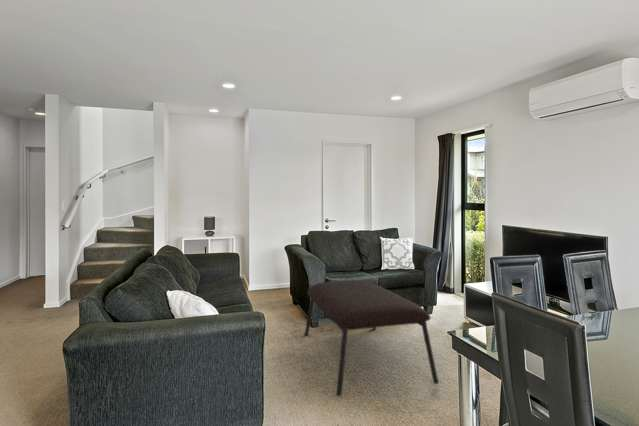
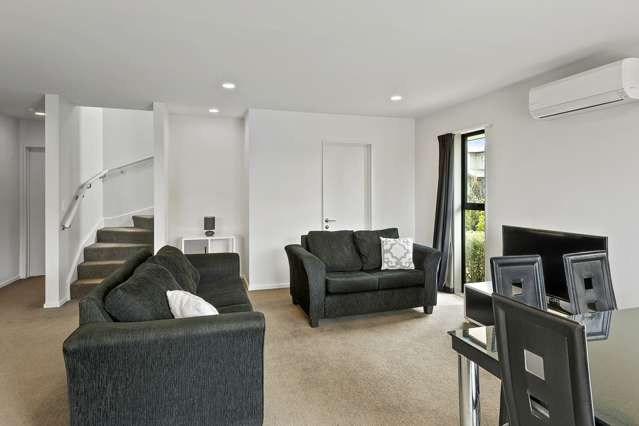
- coffee table (360, 324)
